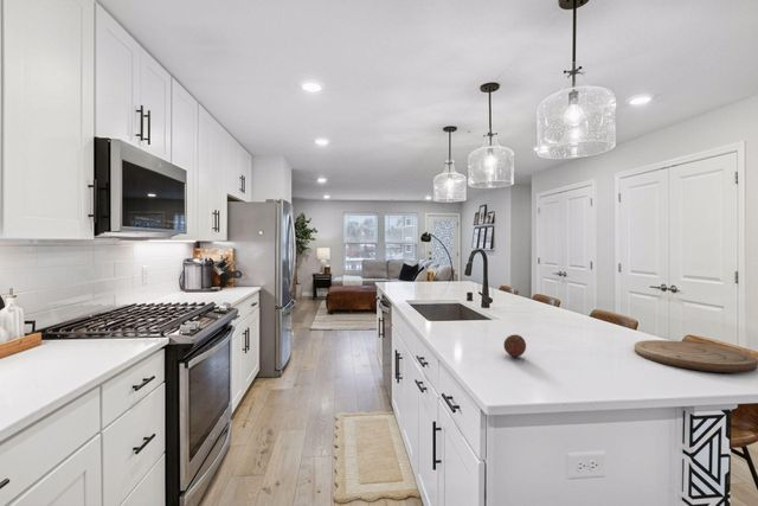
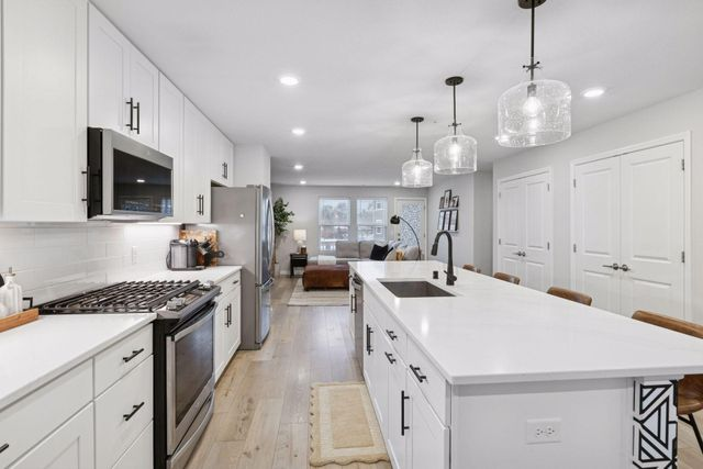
- cutting board (690, 354)
- fruit (514, 345)
